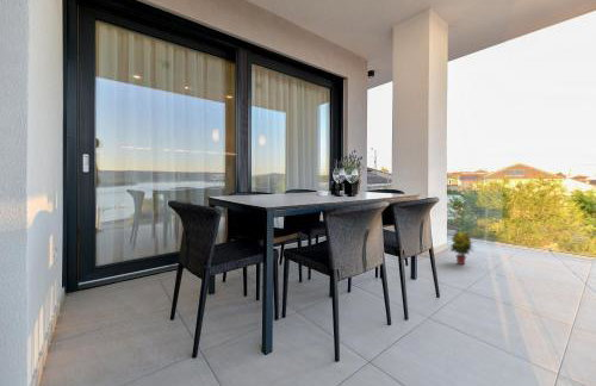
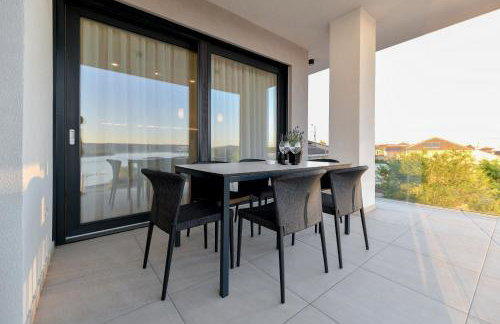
- potted plant (461, 247)
